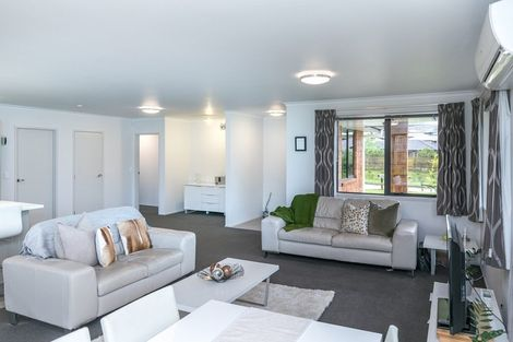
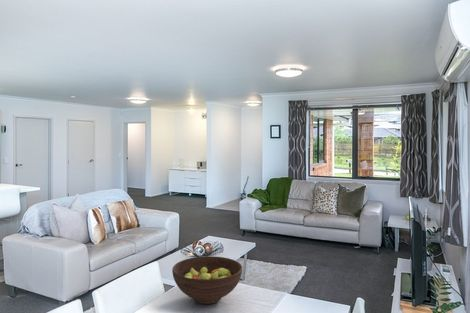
+ fruit bowl (207, 282)
